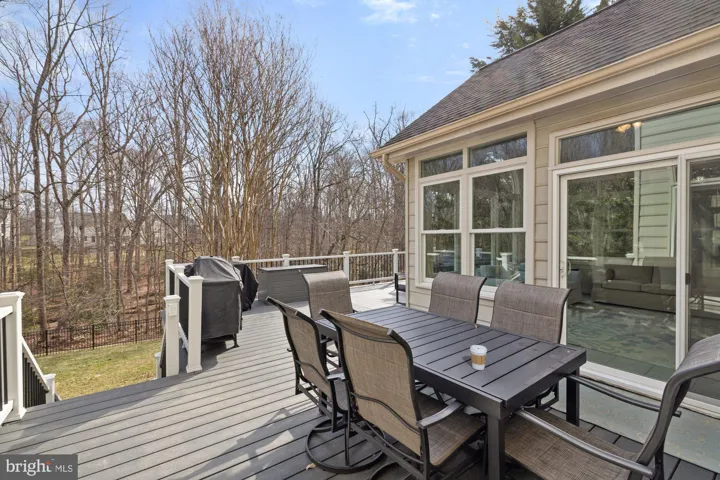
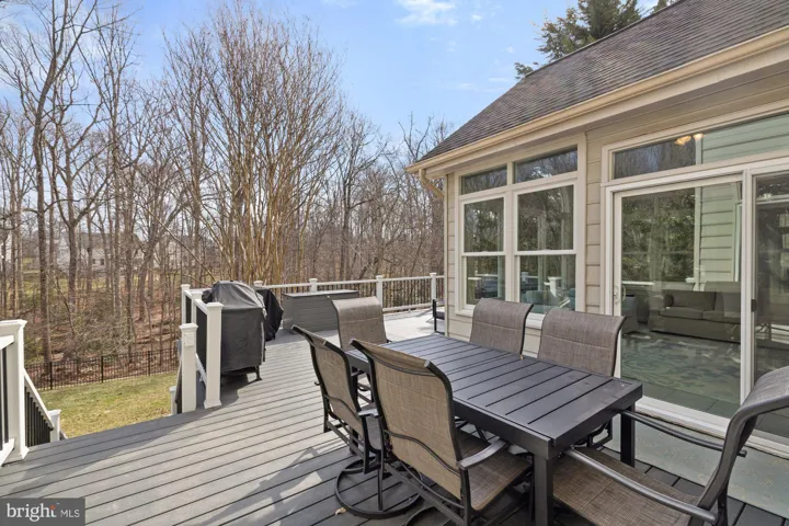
- coffee cup (478, 357)
